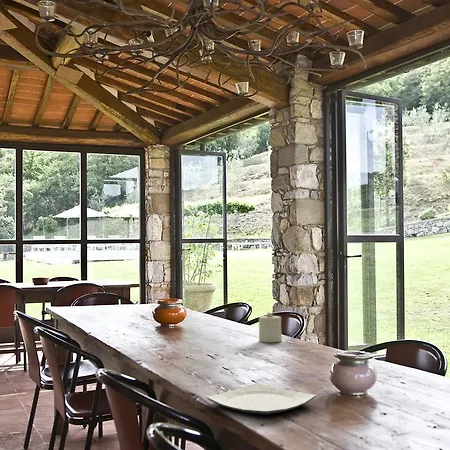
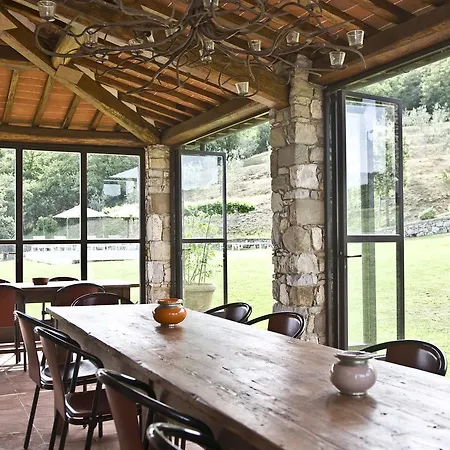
- plate (261, 399)
- candle (270, 326)
